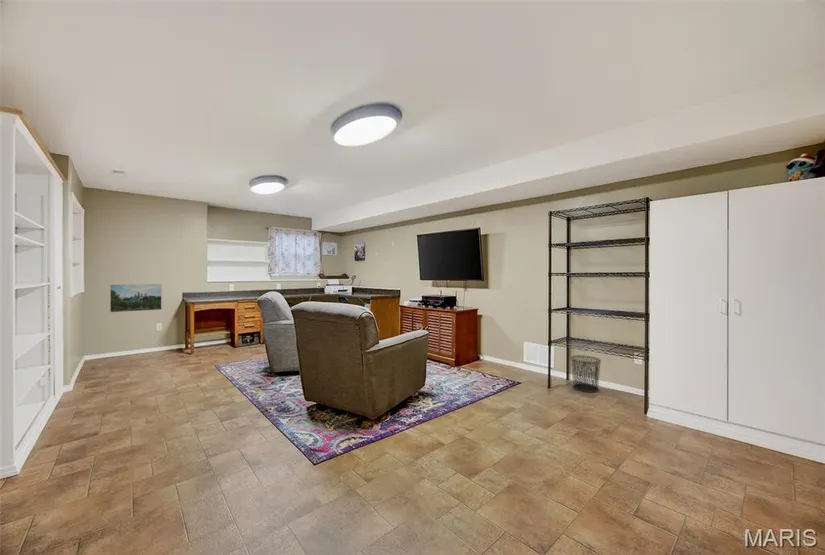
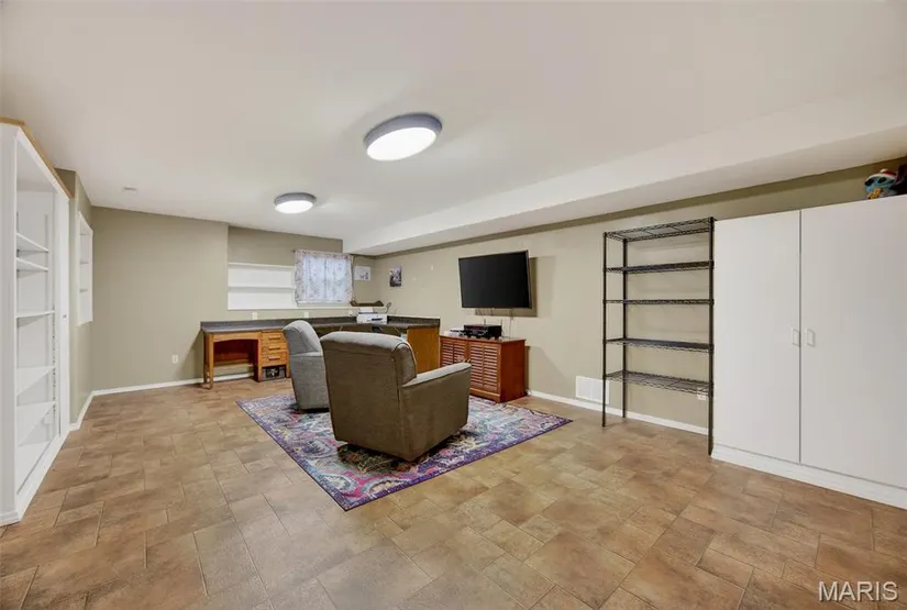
- waste bin (585, 373)
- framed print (136, 297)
